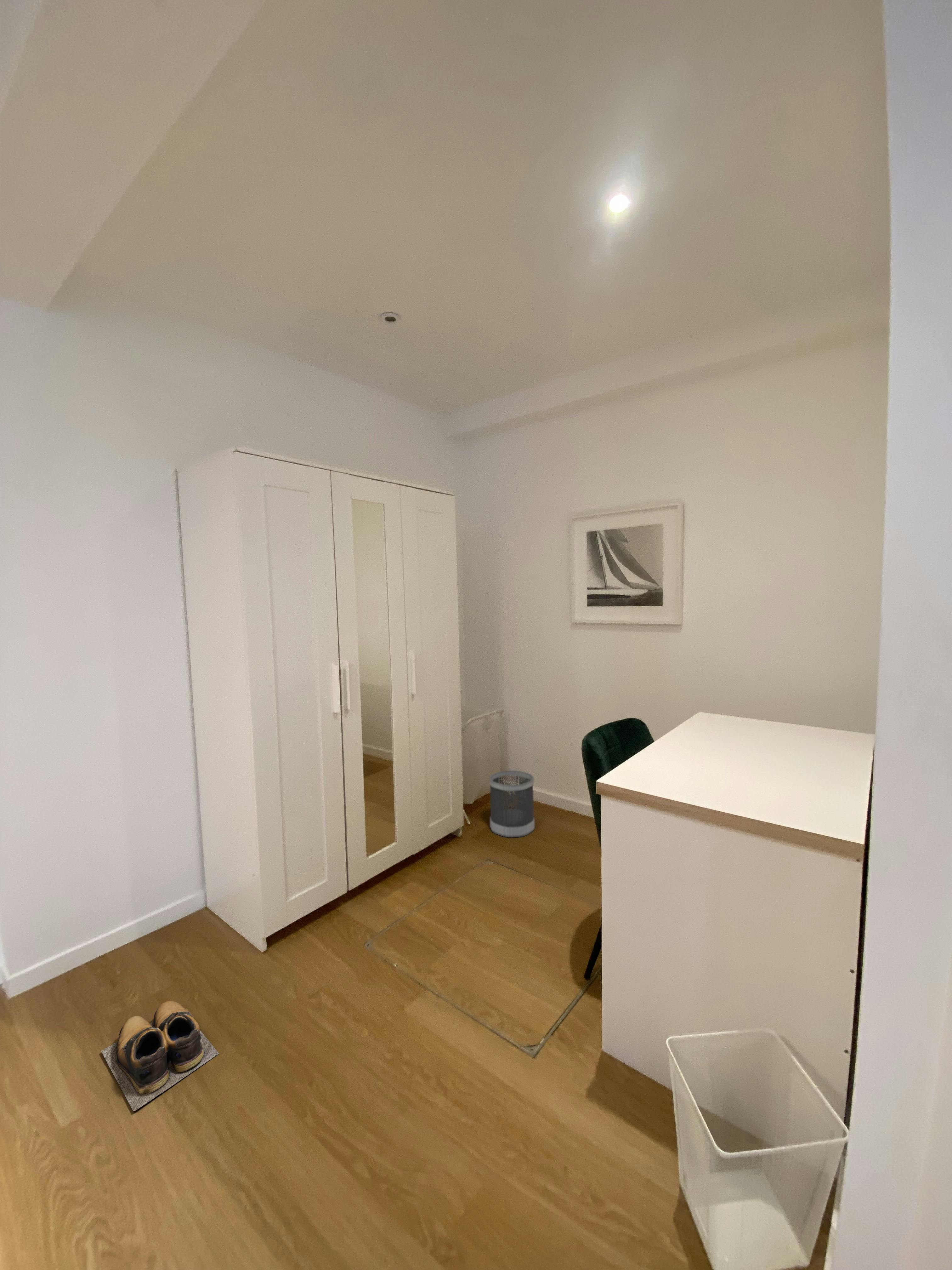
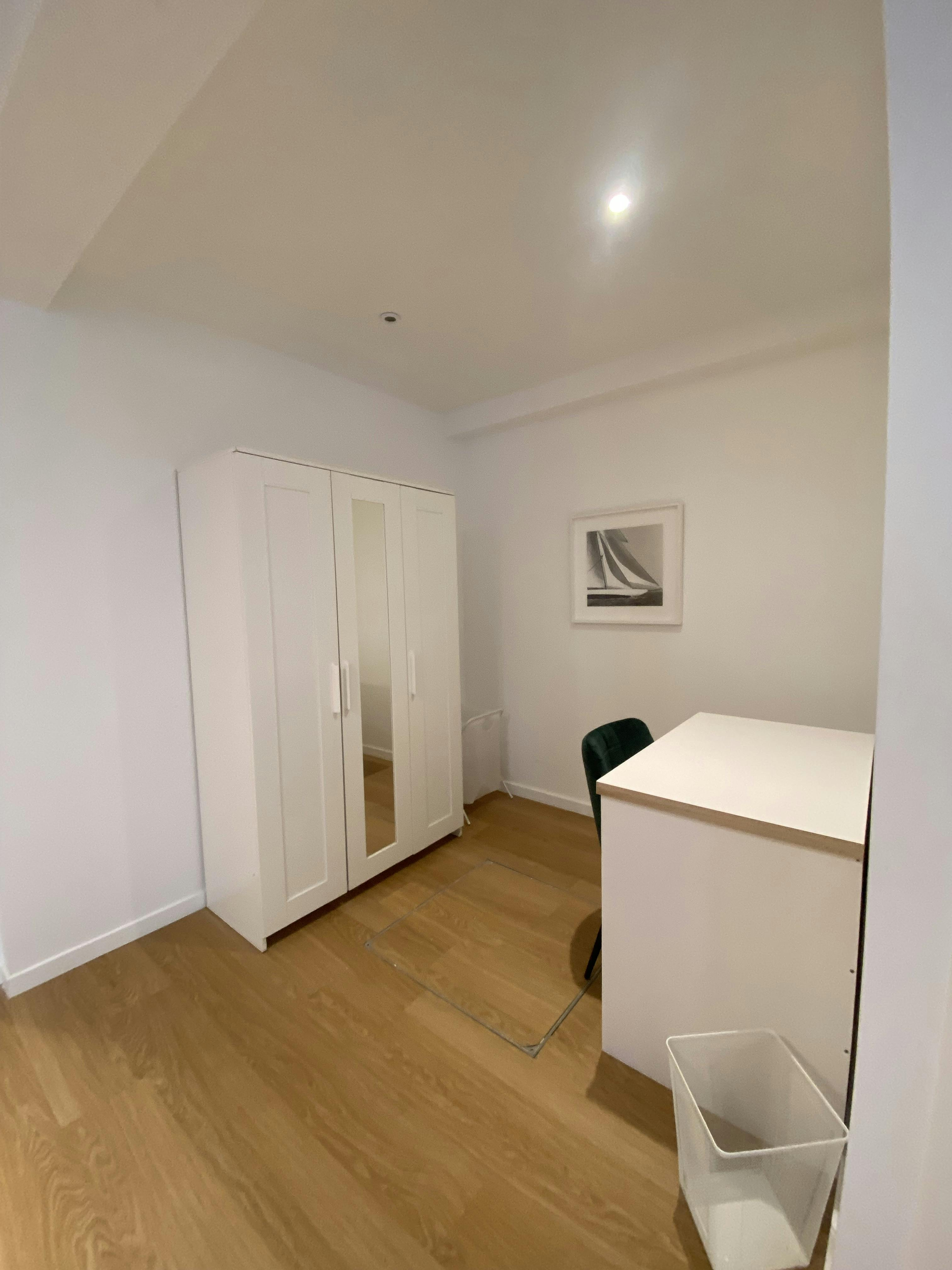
- wastebasket (512, 803)
- shoes (158, 1037)
